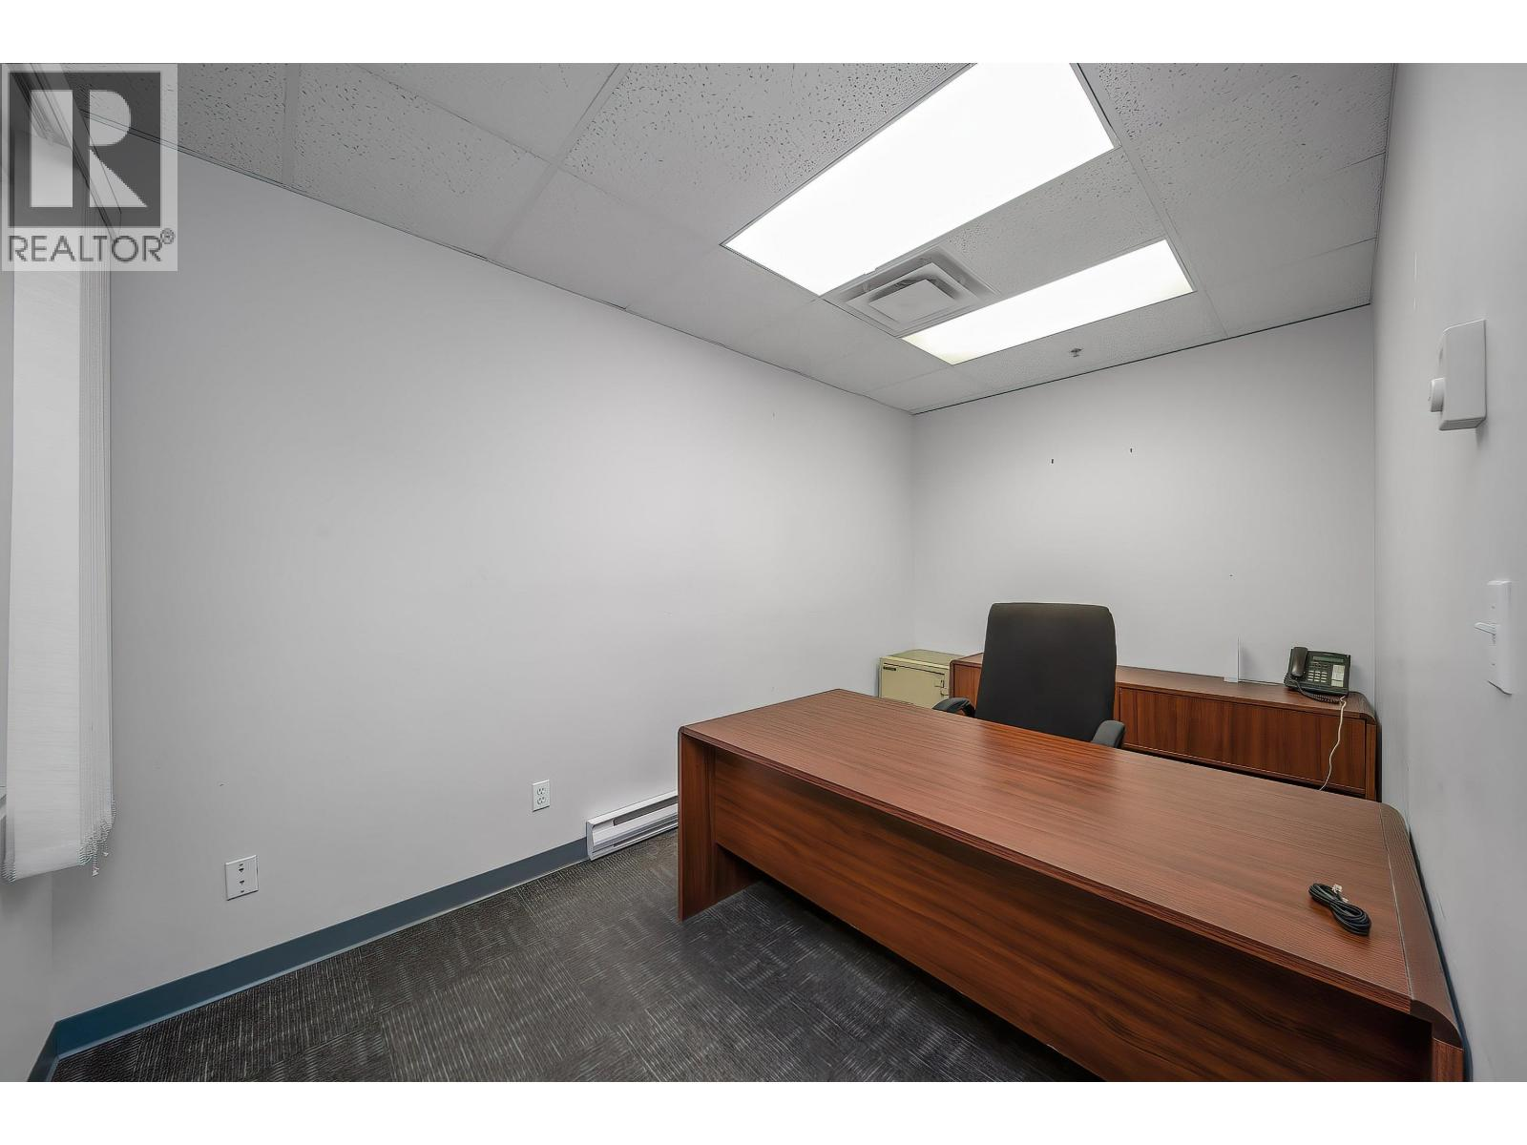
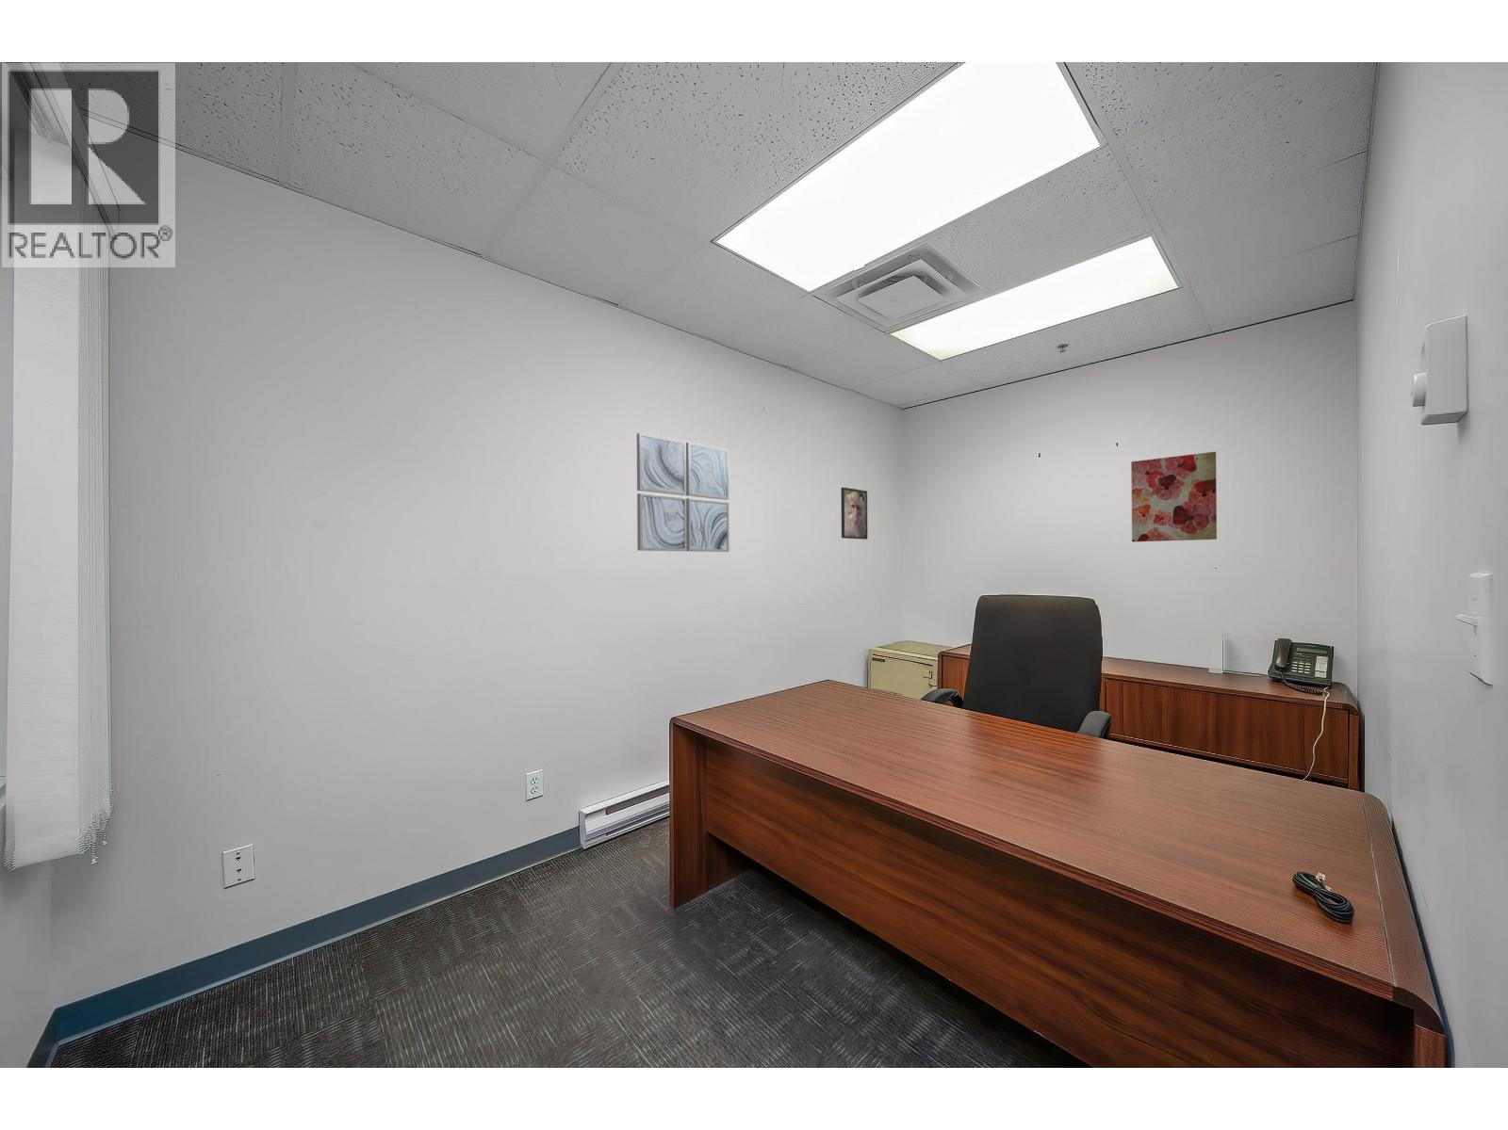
+ wall art (1172, 499)
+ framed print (854, 513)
+ wall art (685, 499)
